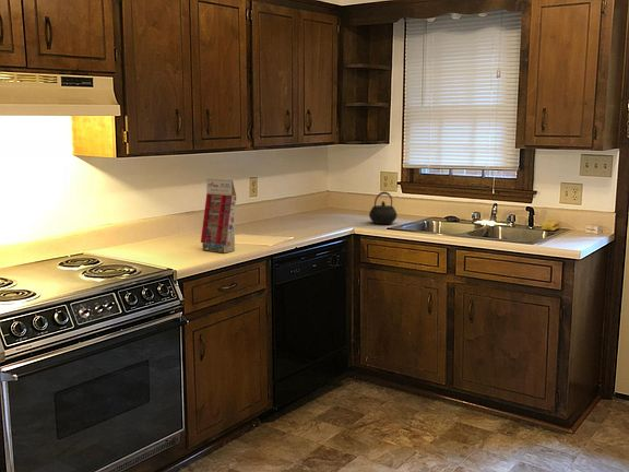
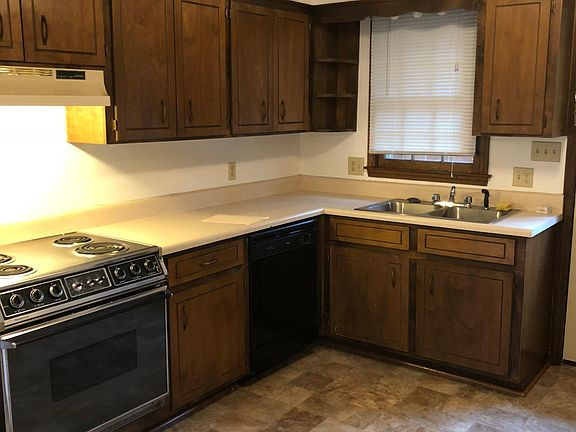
- gift box (217, 215)
- kettle (381, 208)
